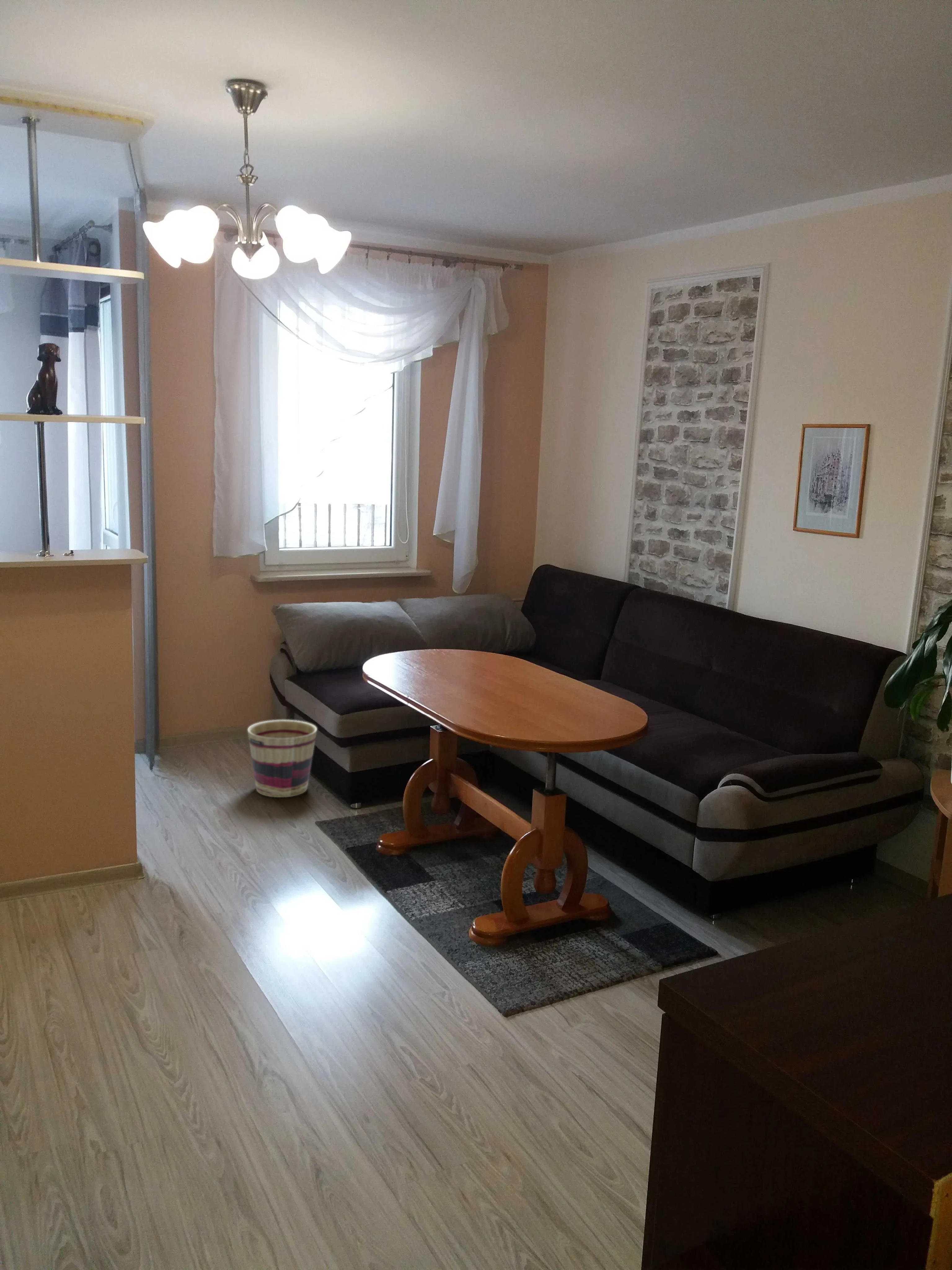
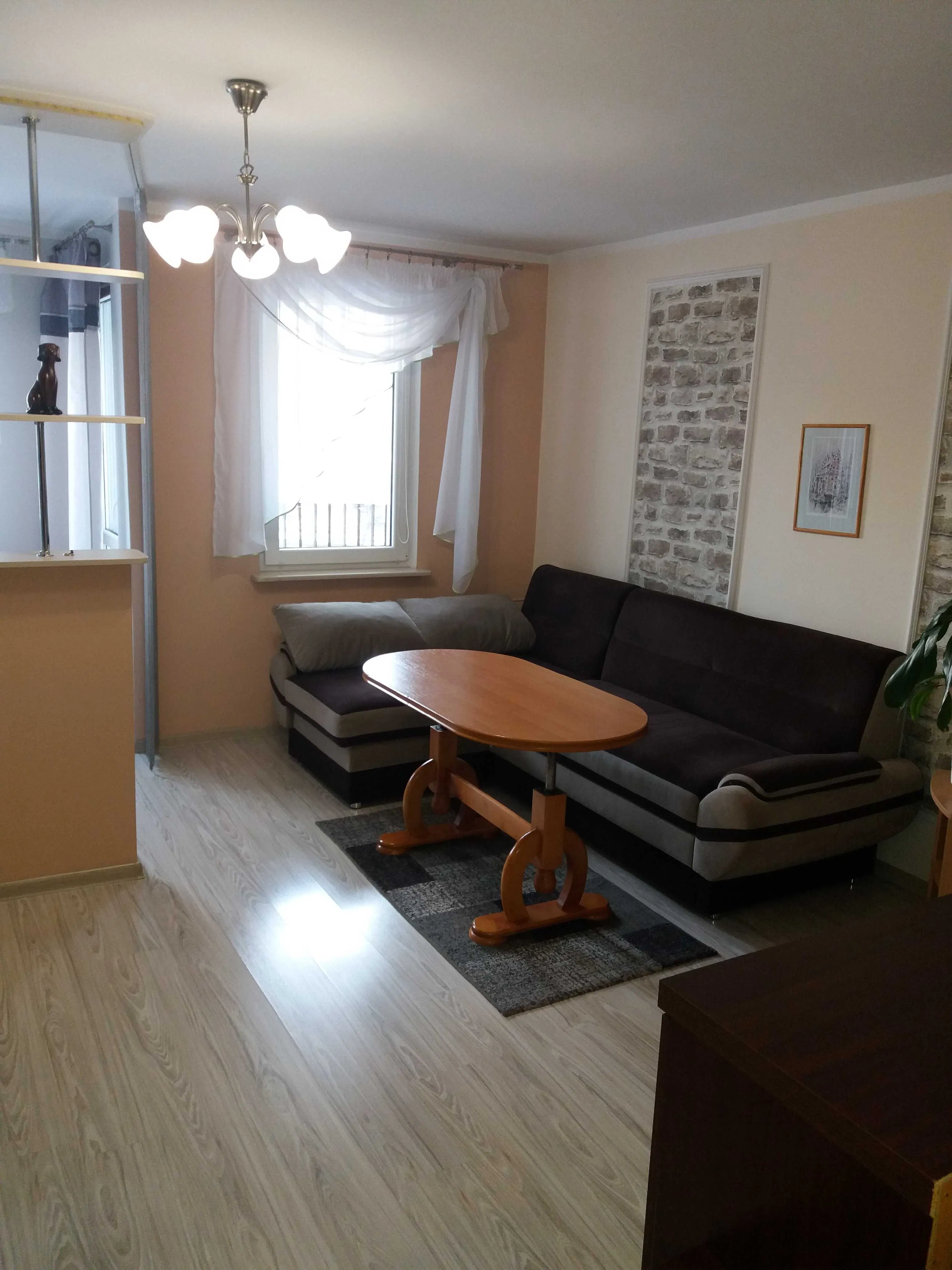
- basket (282, 759)
